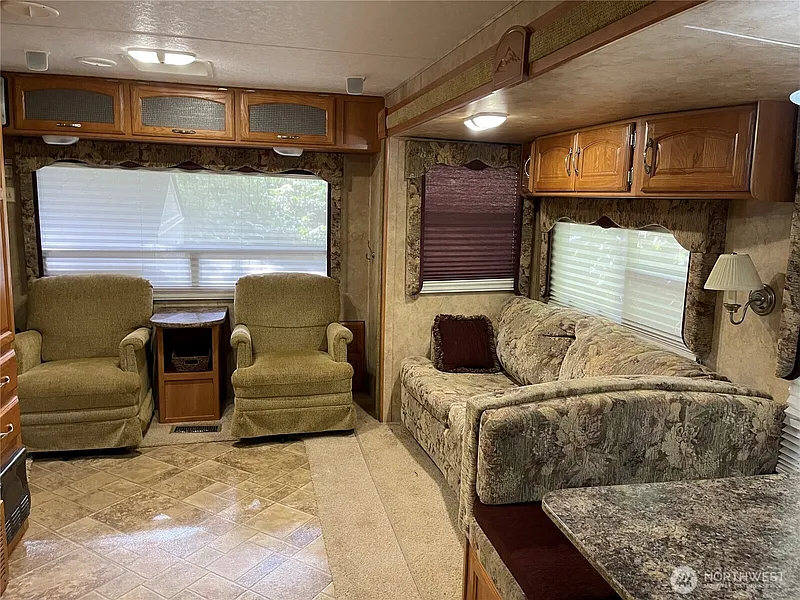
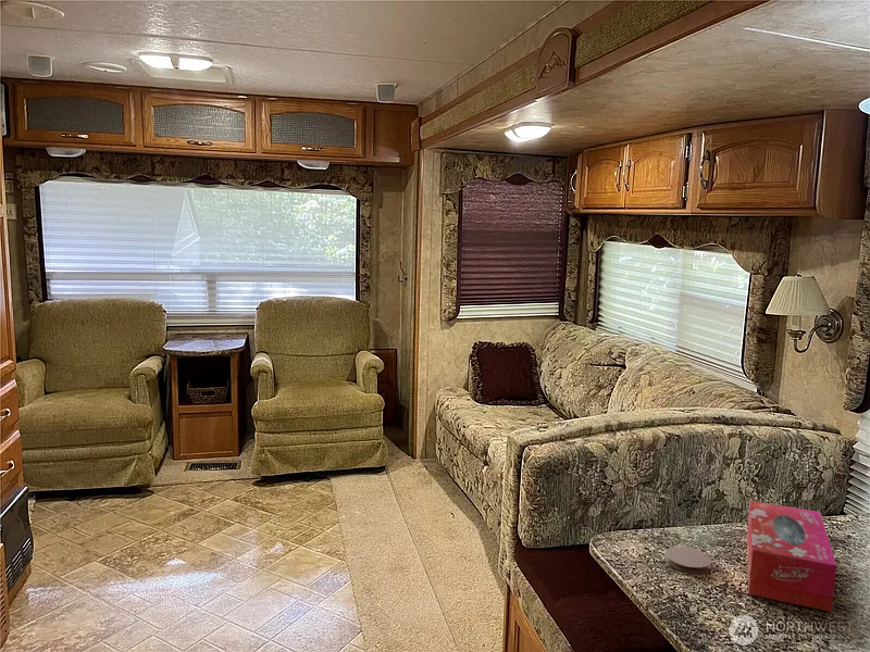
+ tissue box (786, 550)
+ coaster (687, 559)
